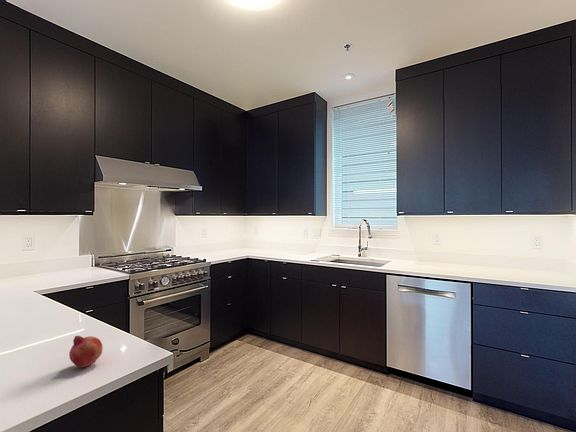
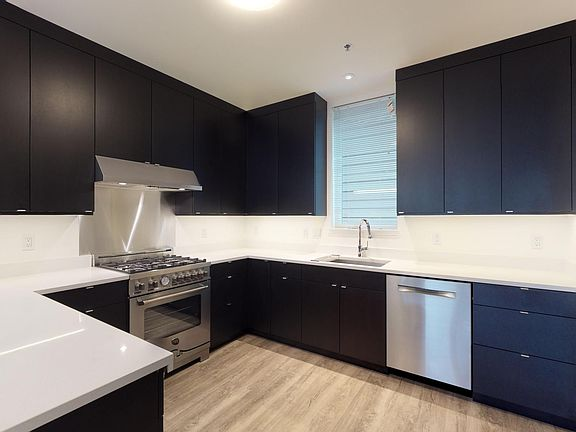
- fruit (86, 349)
